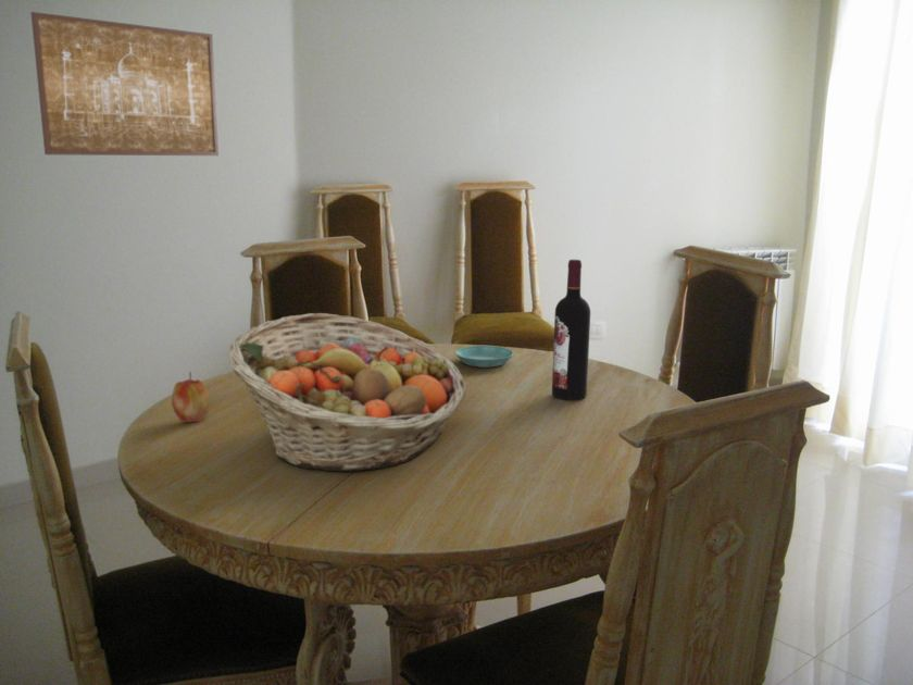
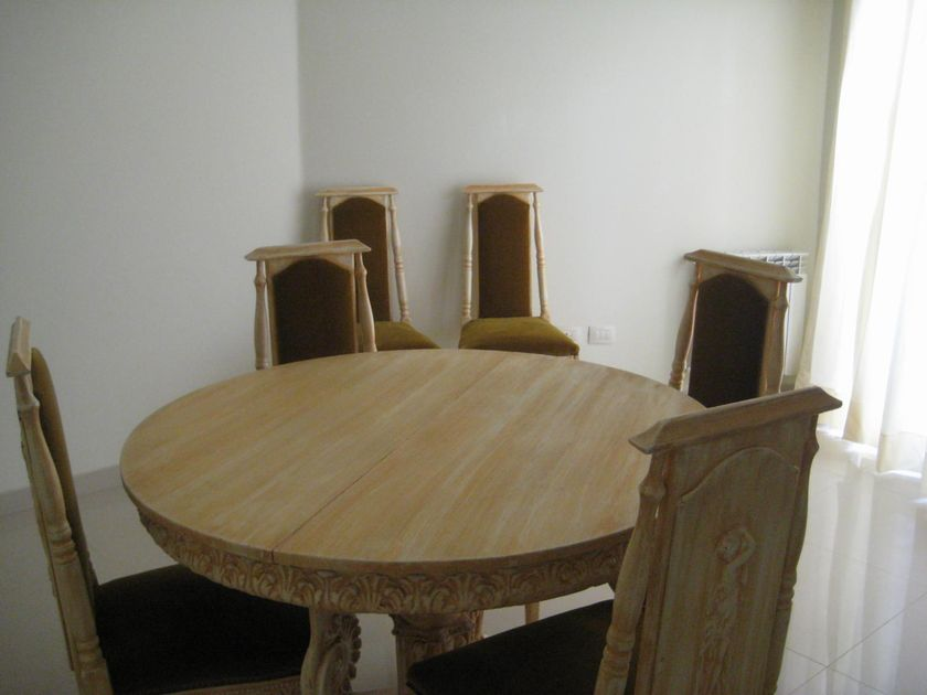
- wine bottle (572, 328)
- apple (190, 397)
- fruit basket (352, 384)
- wall art (133, 90)
- saucer (484, 357)
